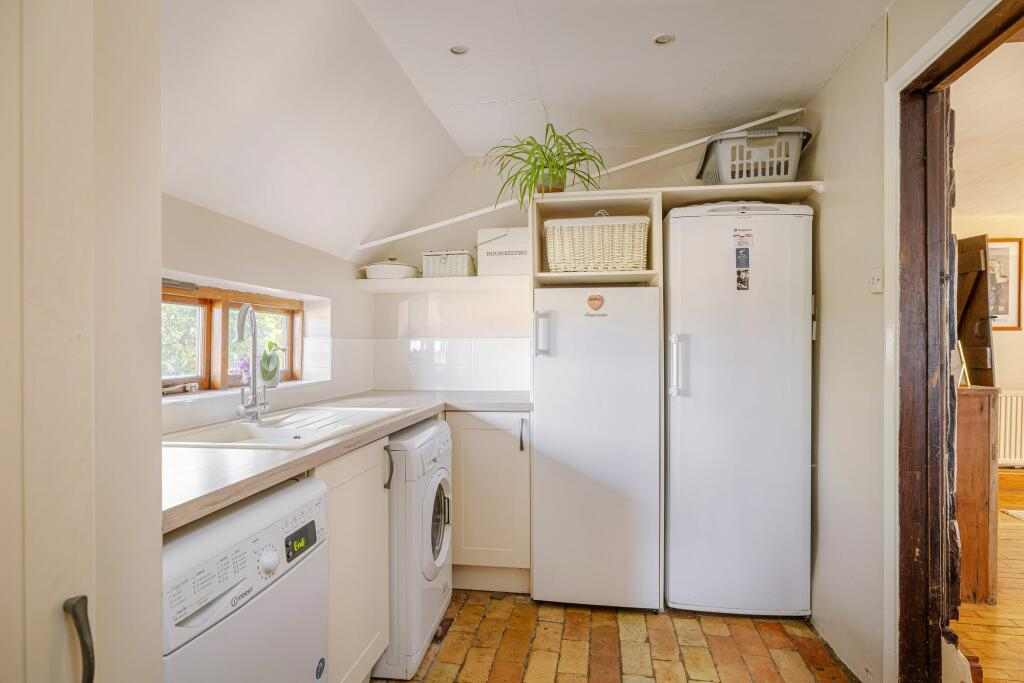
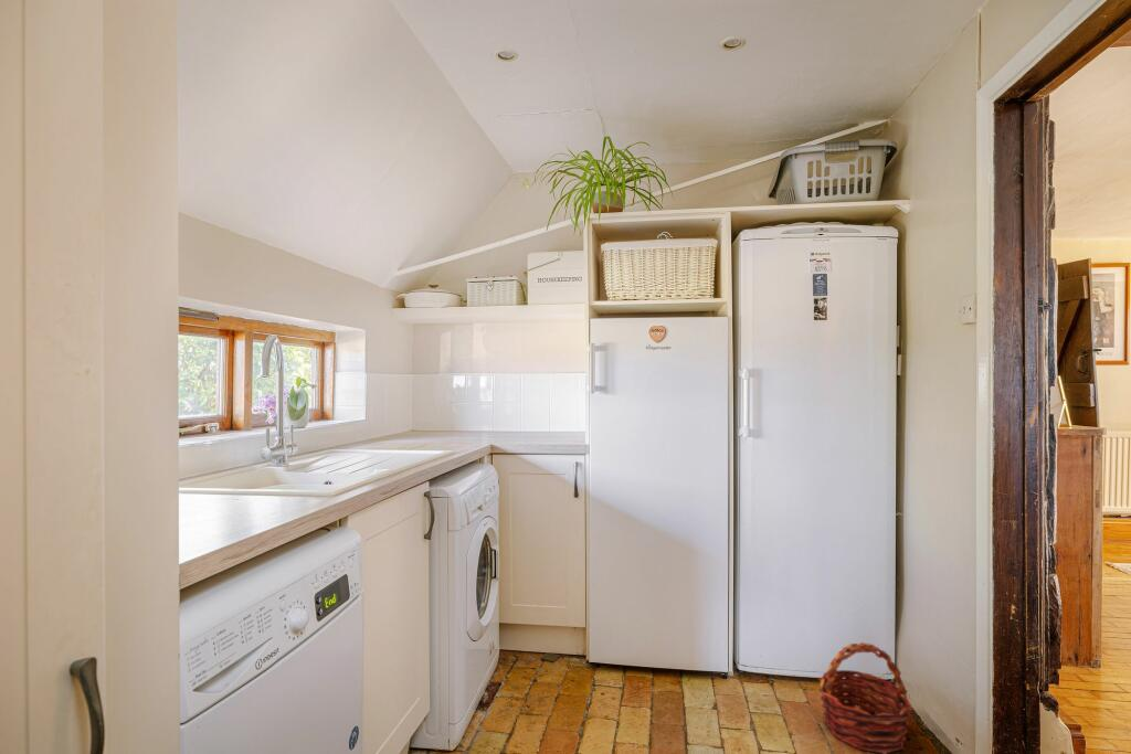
+ basket (863, 687)
